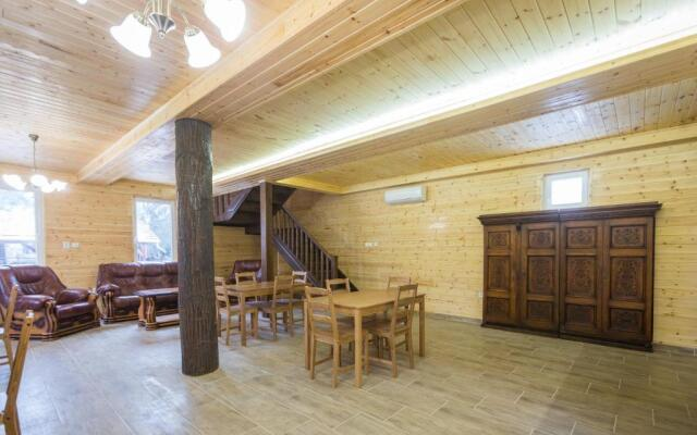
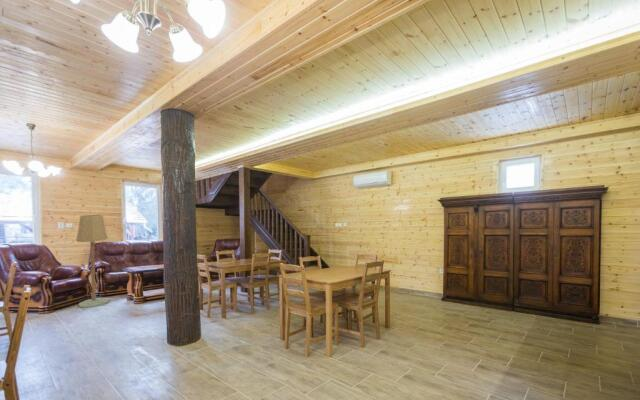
+ floor lamp (92, 259)
